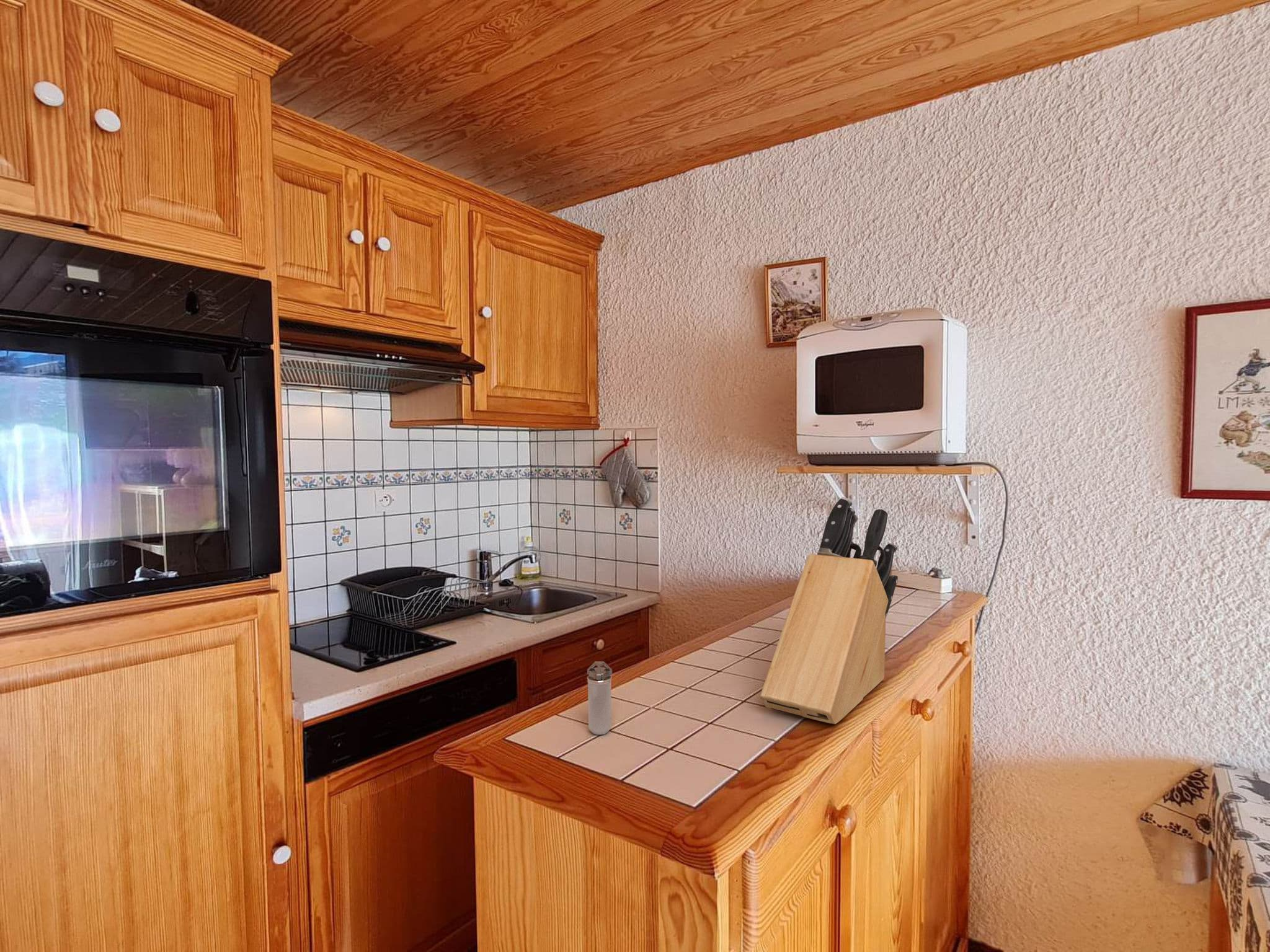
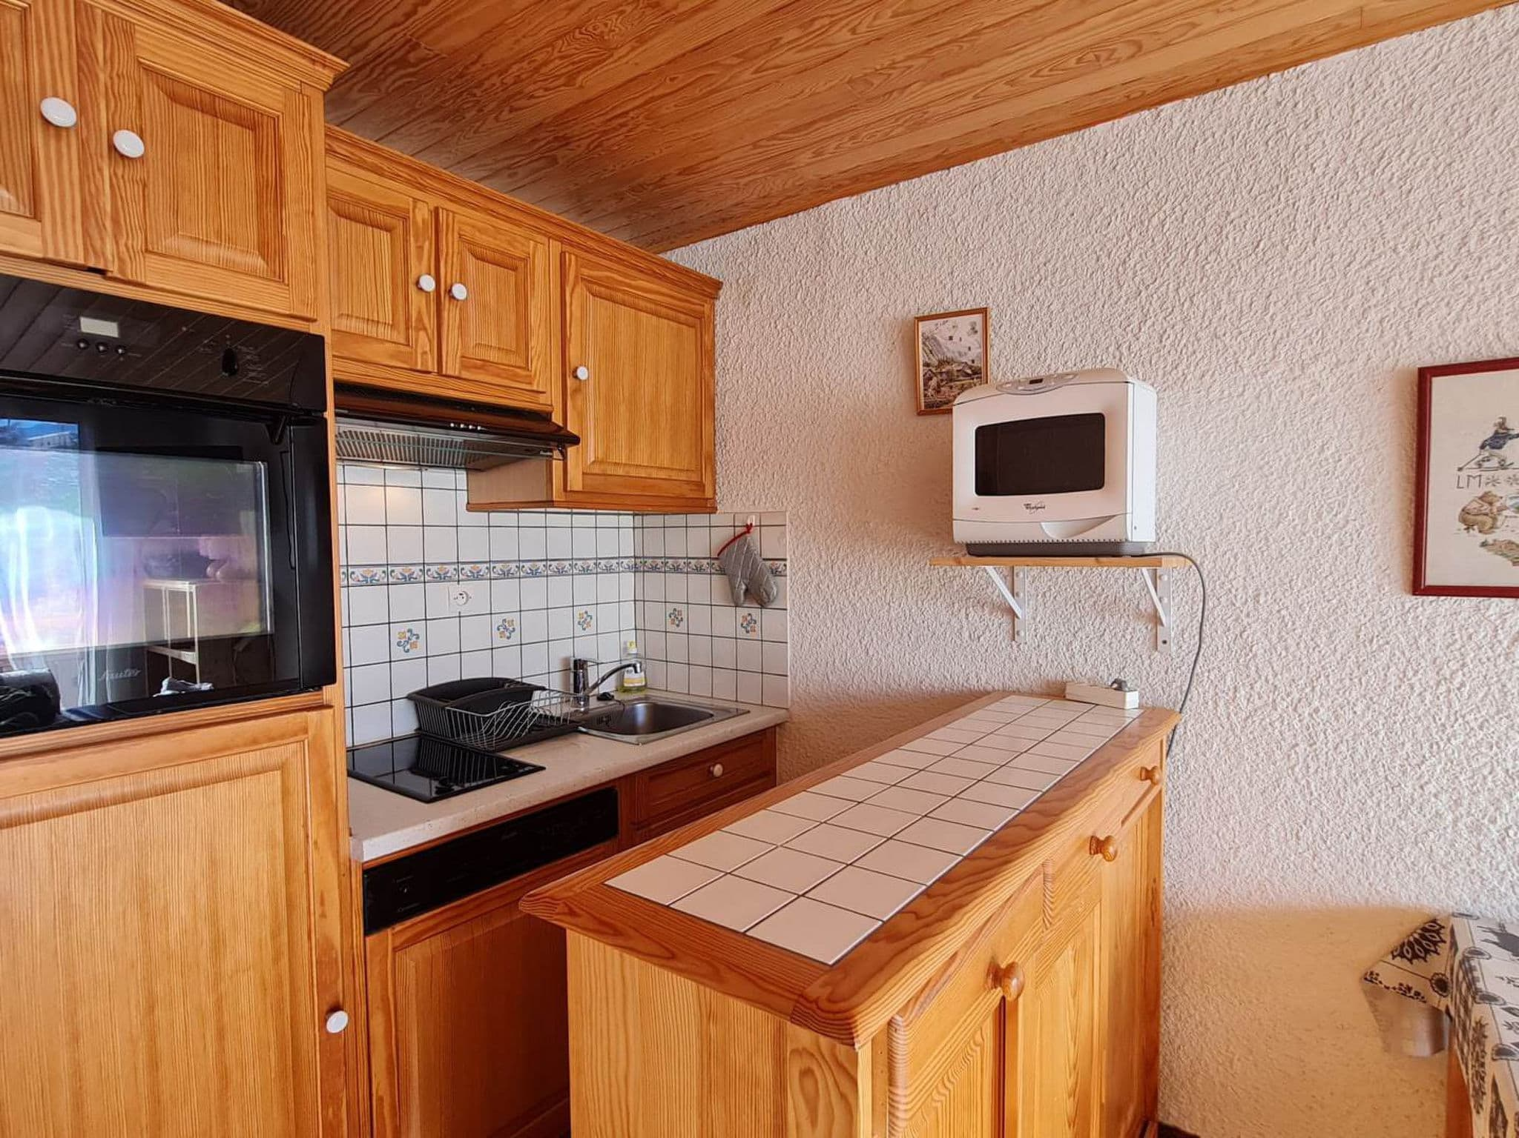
- knife block (837, 596)
- shaker (599, 697)
